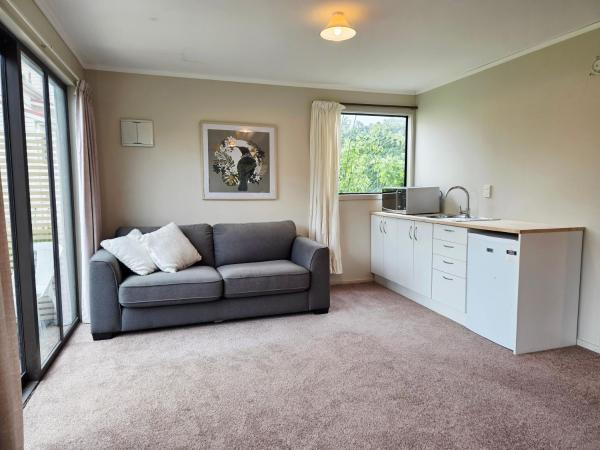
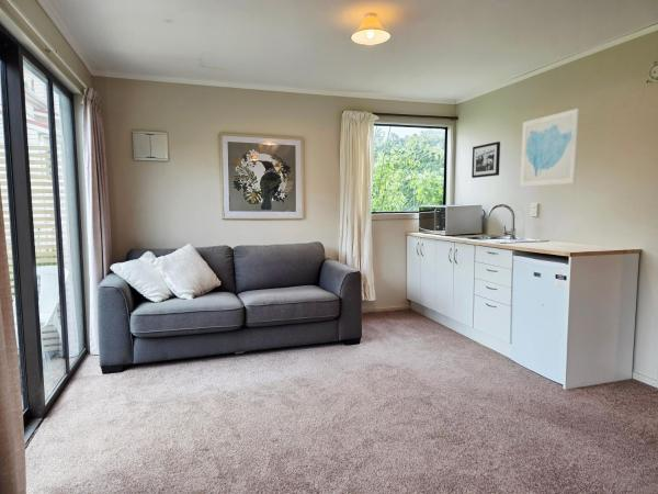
+ picture frame (485, 160)
+ wall art (546, 150)
